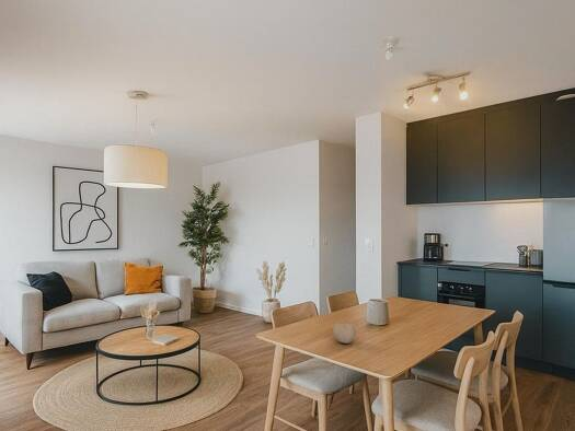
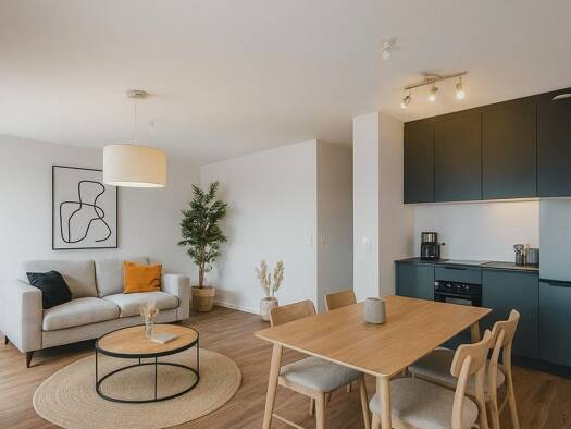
- fruit (344, 331)
